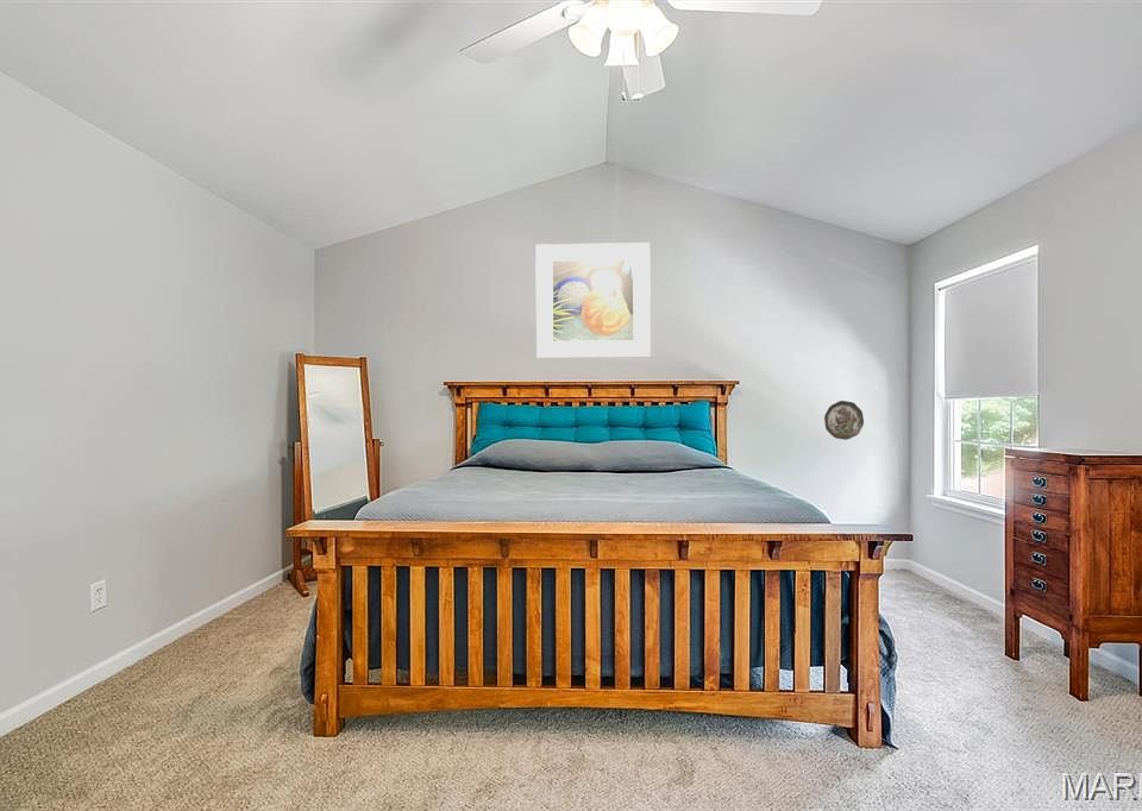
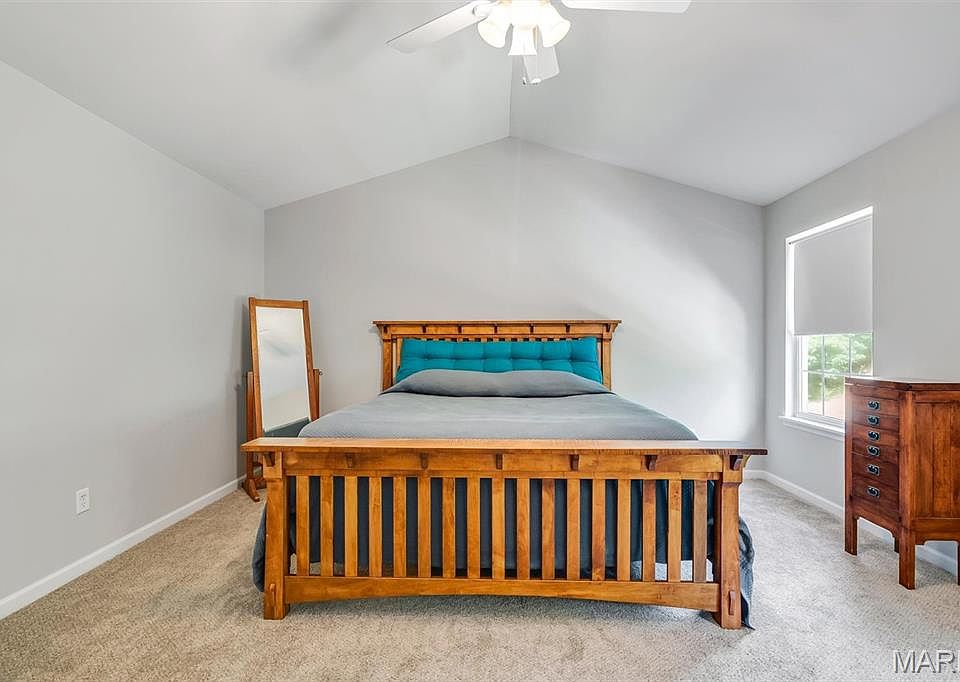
- decorative plate (842, 420)
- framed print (592, 300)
